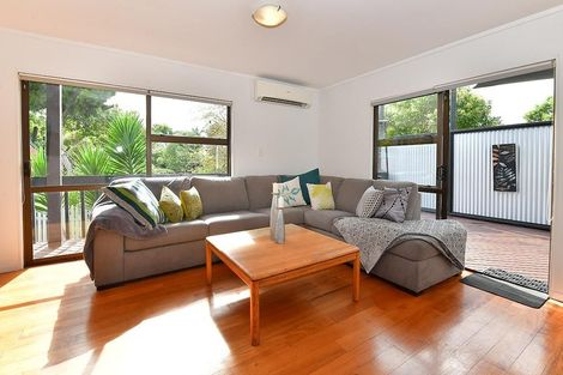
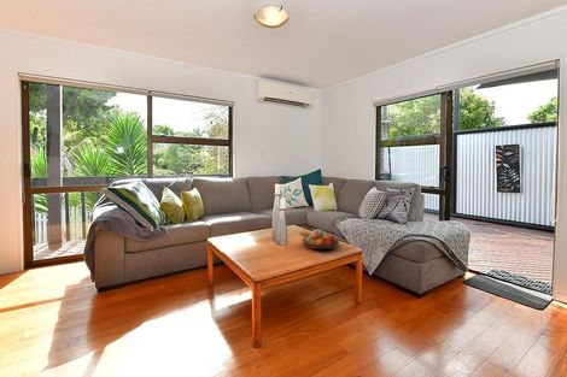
+ fruit bowl (320, 237)
